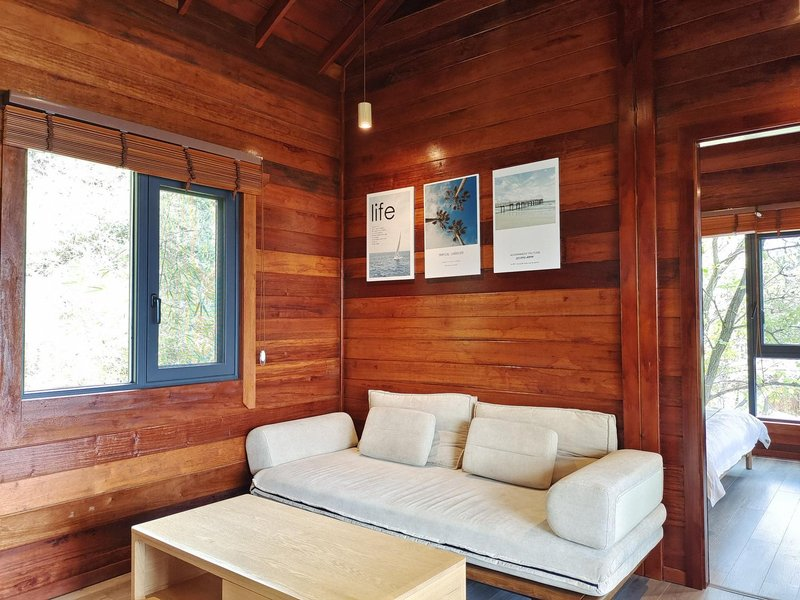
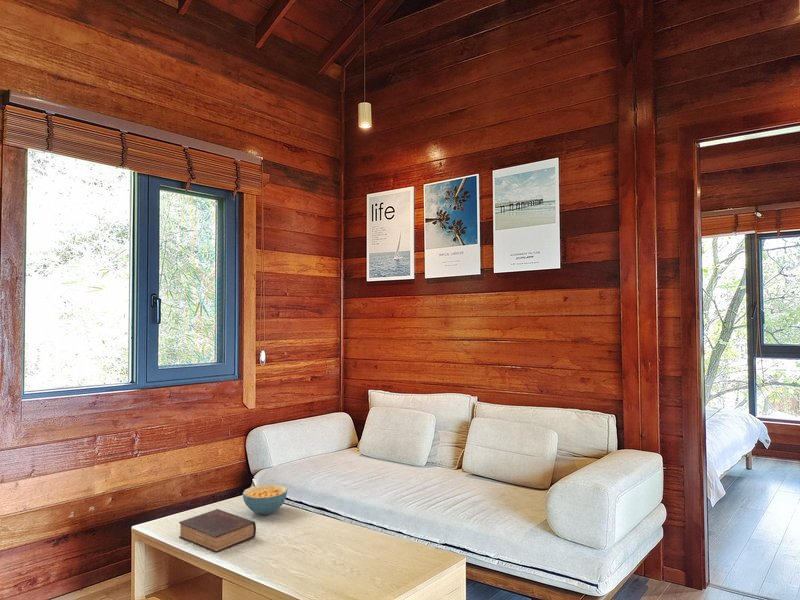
+ book (217, 529)
+ cereal bowl (265, 501)
